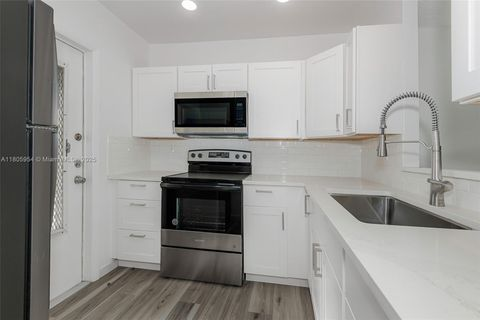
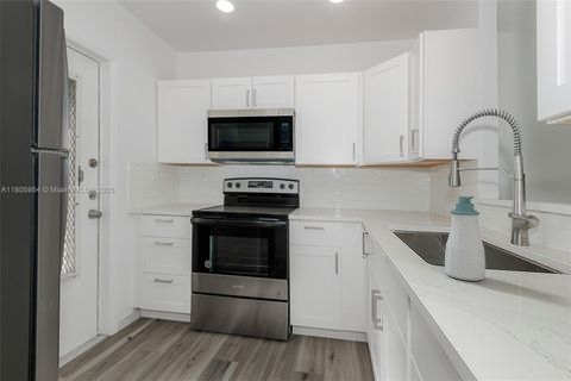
+ soap bottle (464, 236)
